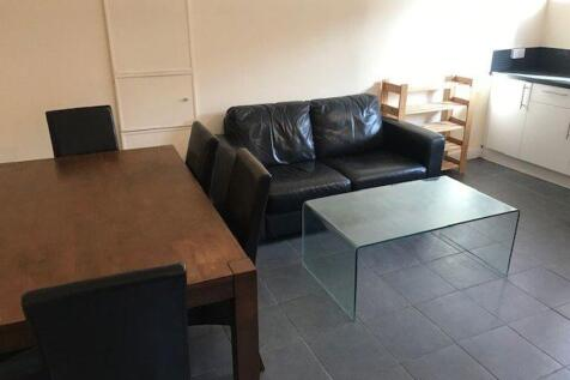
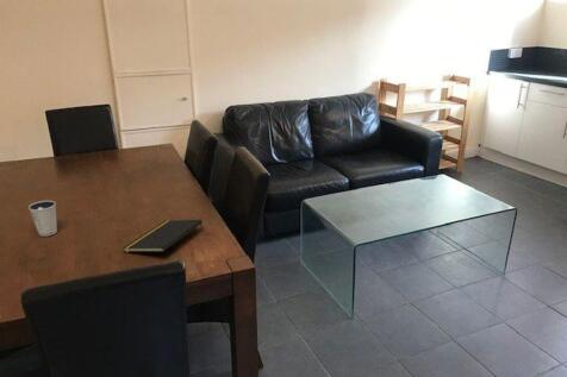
+ notepad (163, 234)
+ dixie cup (44, 219)
